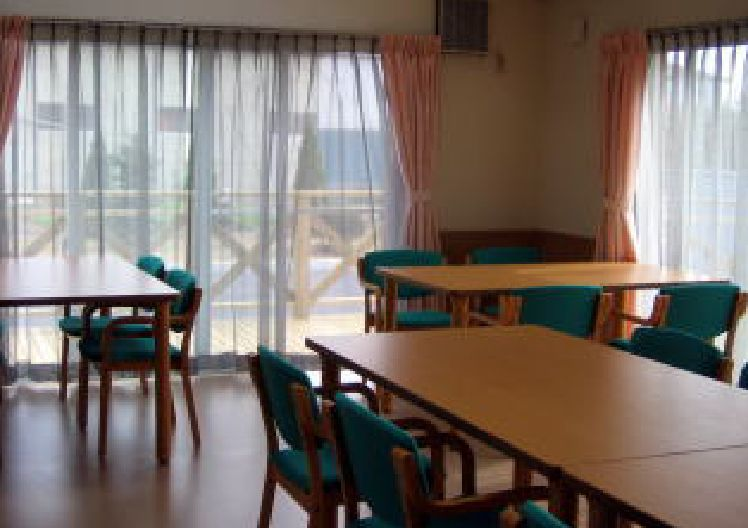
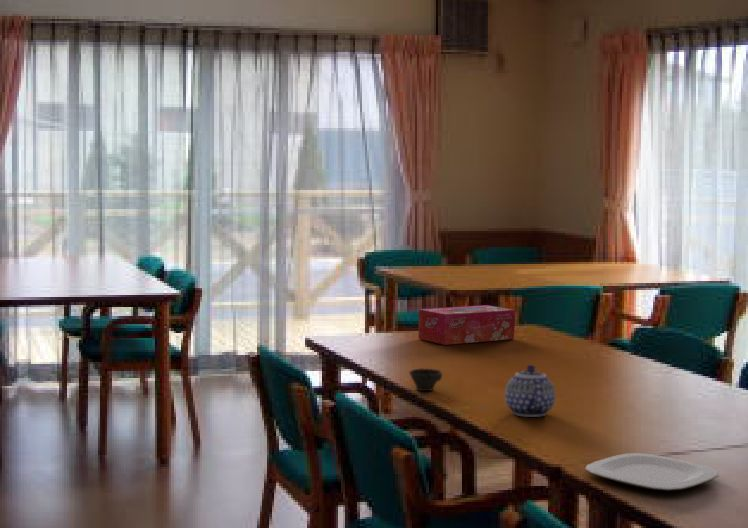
+ plate (651, 473)
+ tissue box (466, 324)
+ teapot (530, 389)
+ cup (427, 380)
